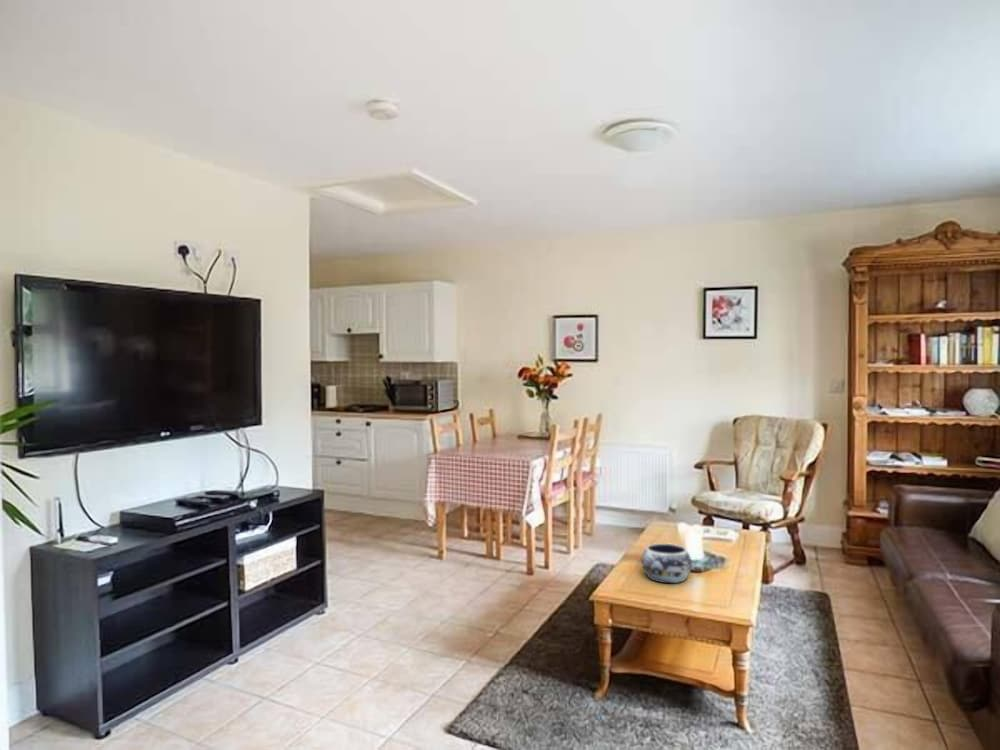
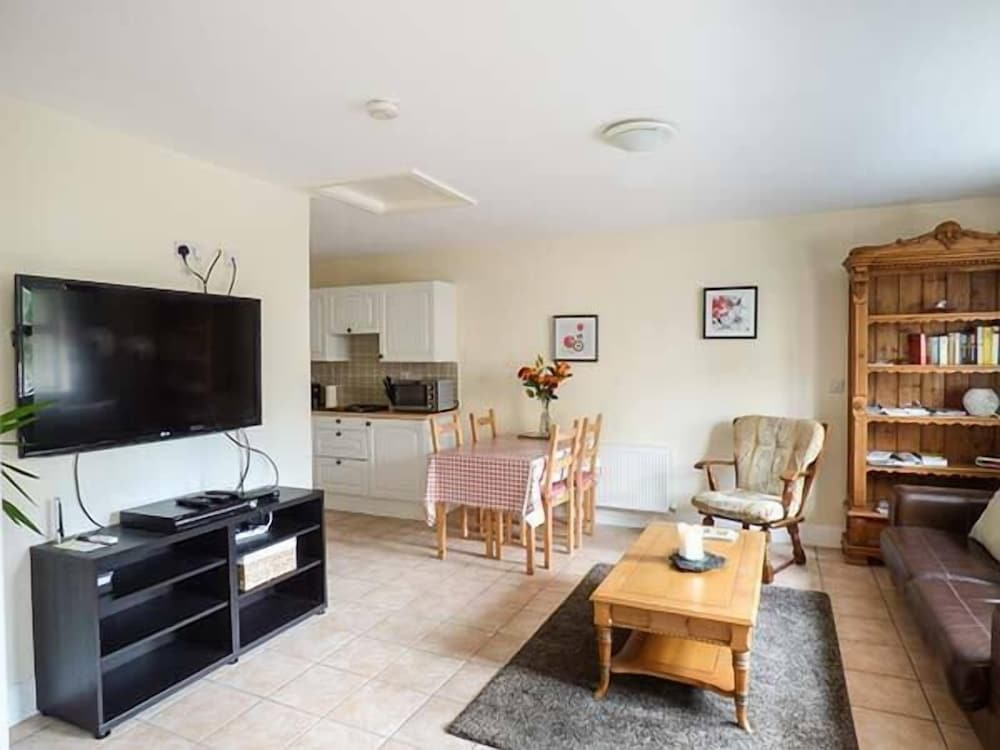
- decorative bowl (666, 562)
